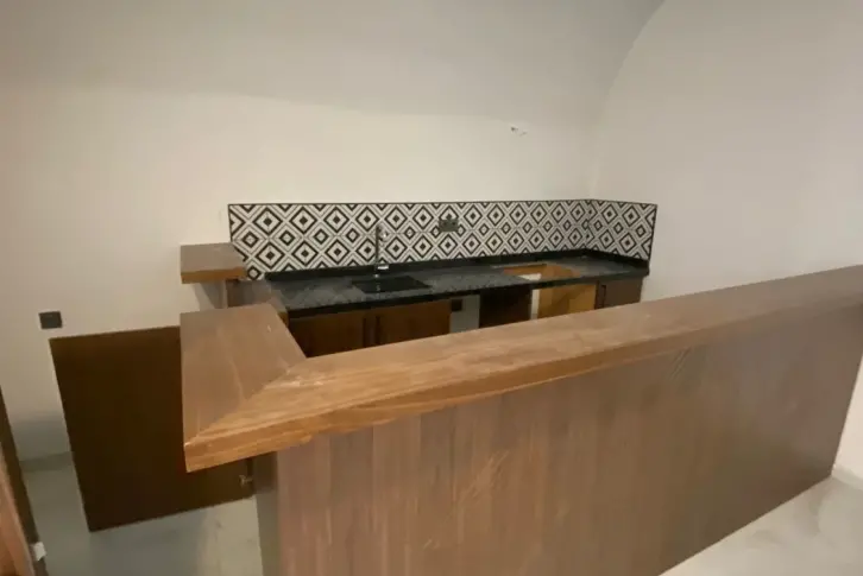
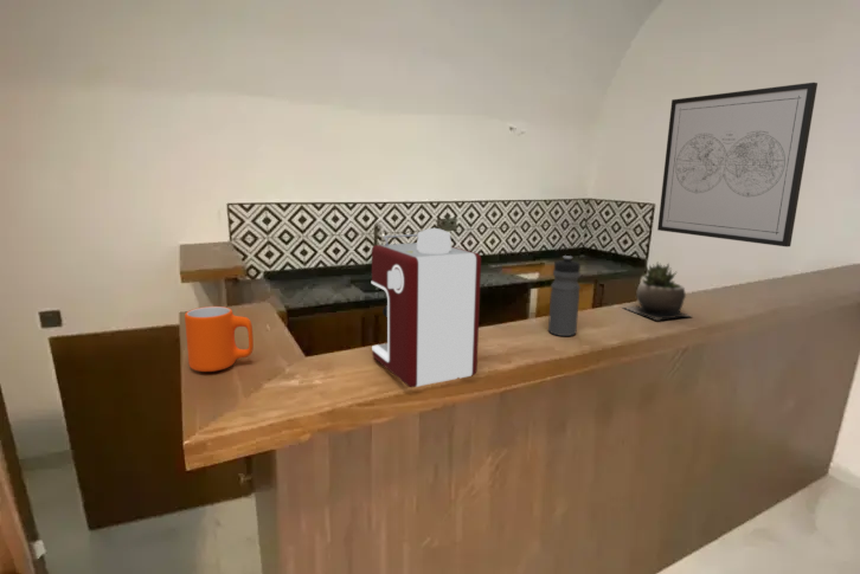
+ water bottle (564, 295)
+ mug (218, 337)
+ wall art (726, 167)
+ coffee maker (413, 295)
+ succulent plant (659, 286)
